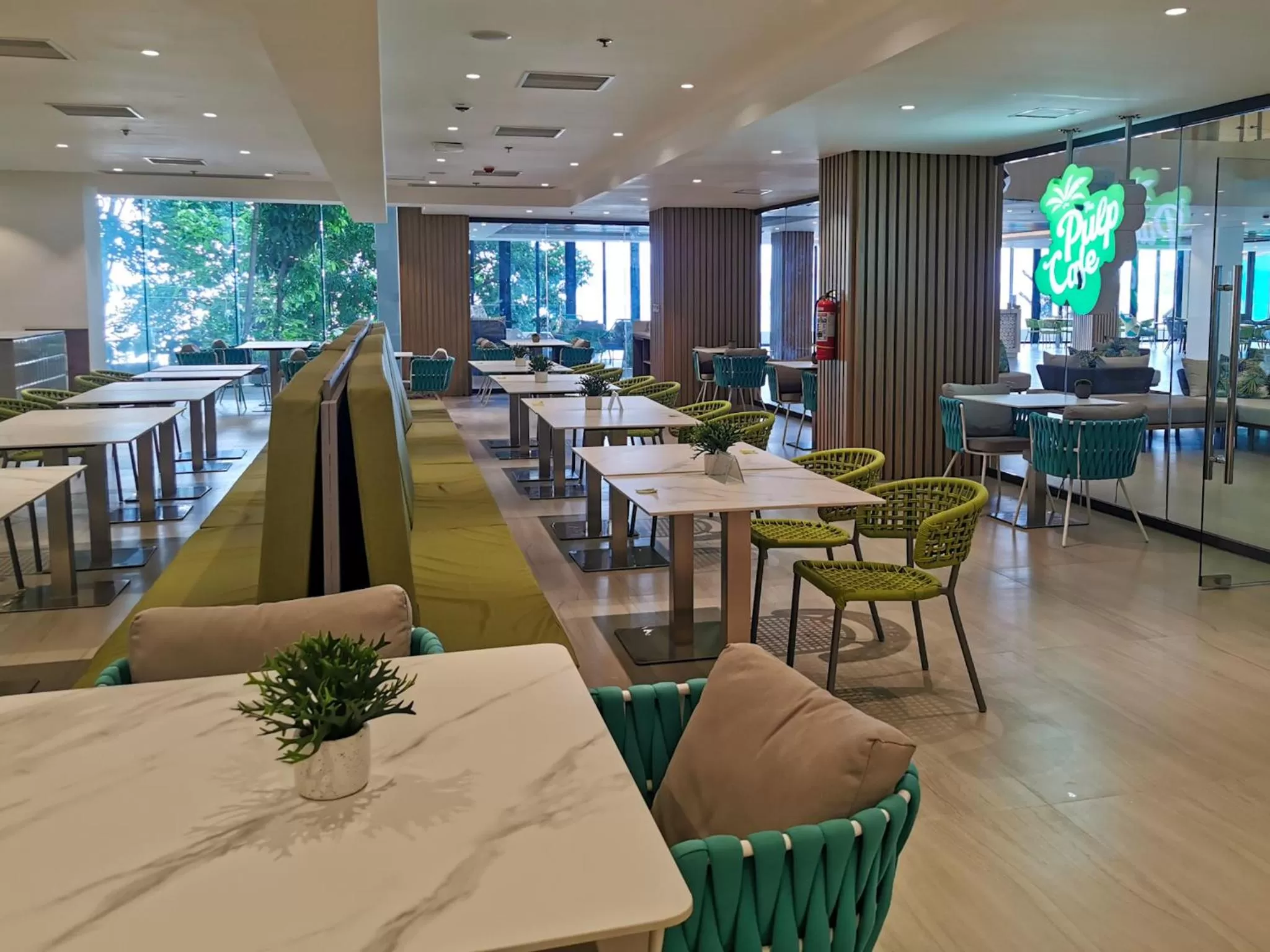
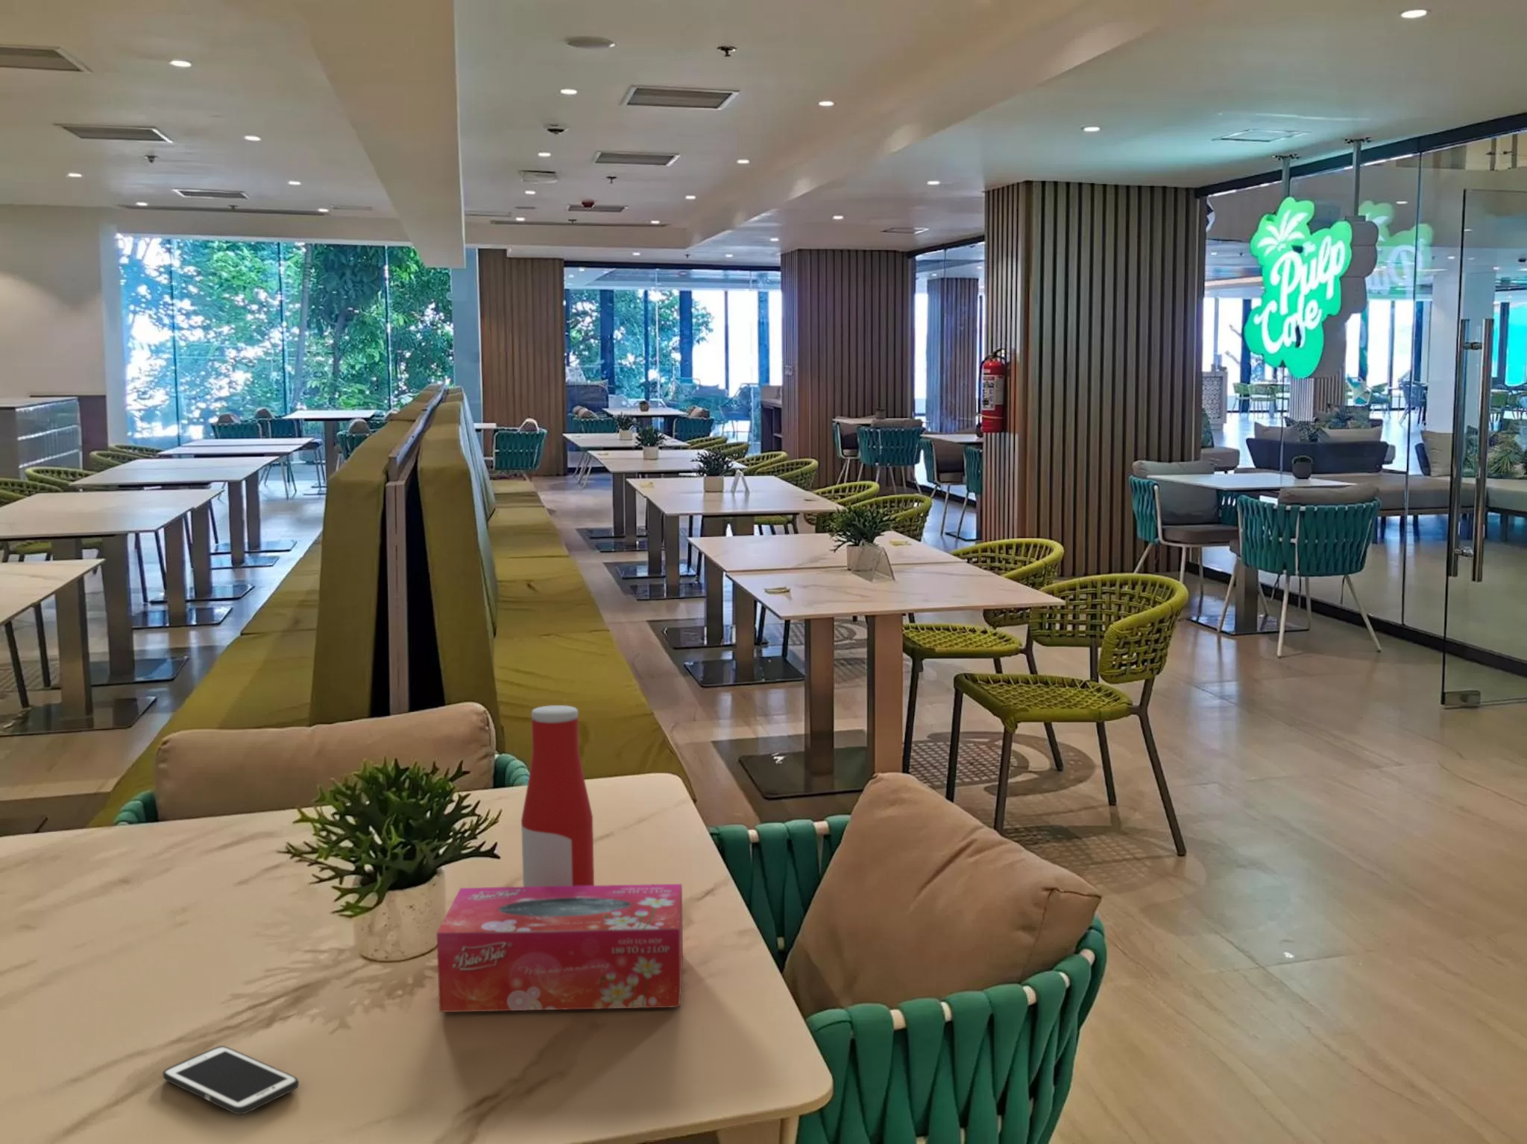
+ bottle (557, 812)
+ tissue box (566, 946)
+ cell phone (231, 1079)
